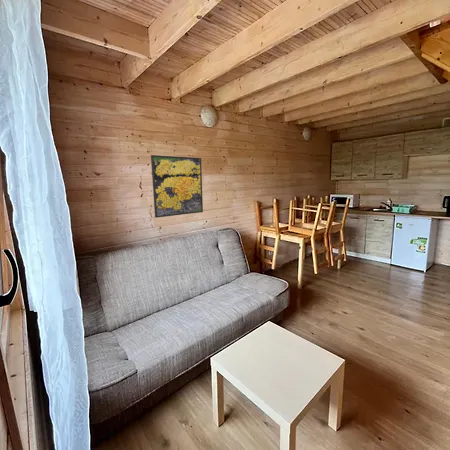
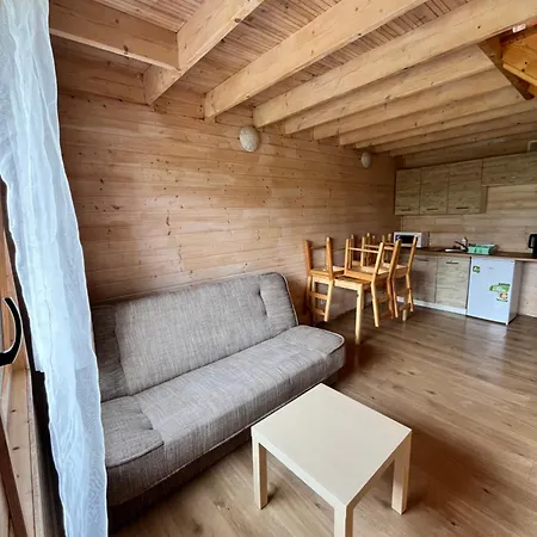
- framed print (179, 186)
